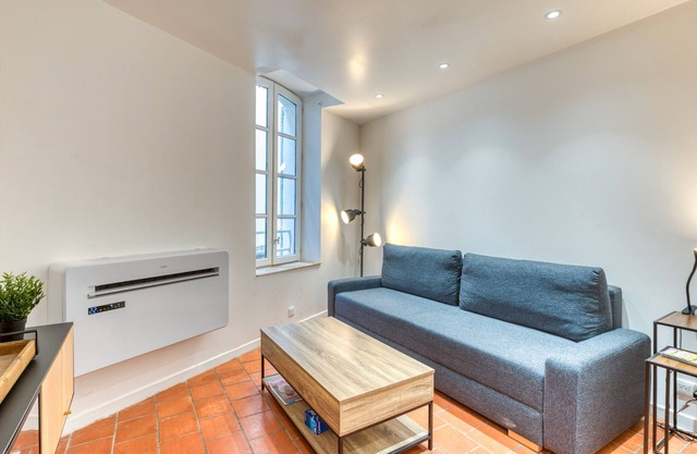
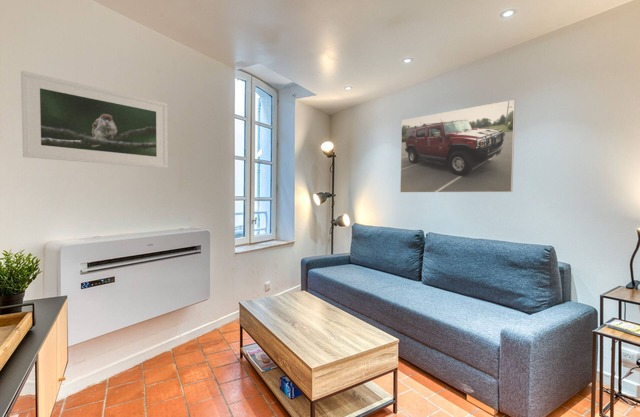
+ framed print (450, 152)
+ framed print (104, 126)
